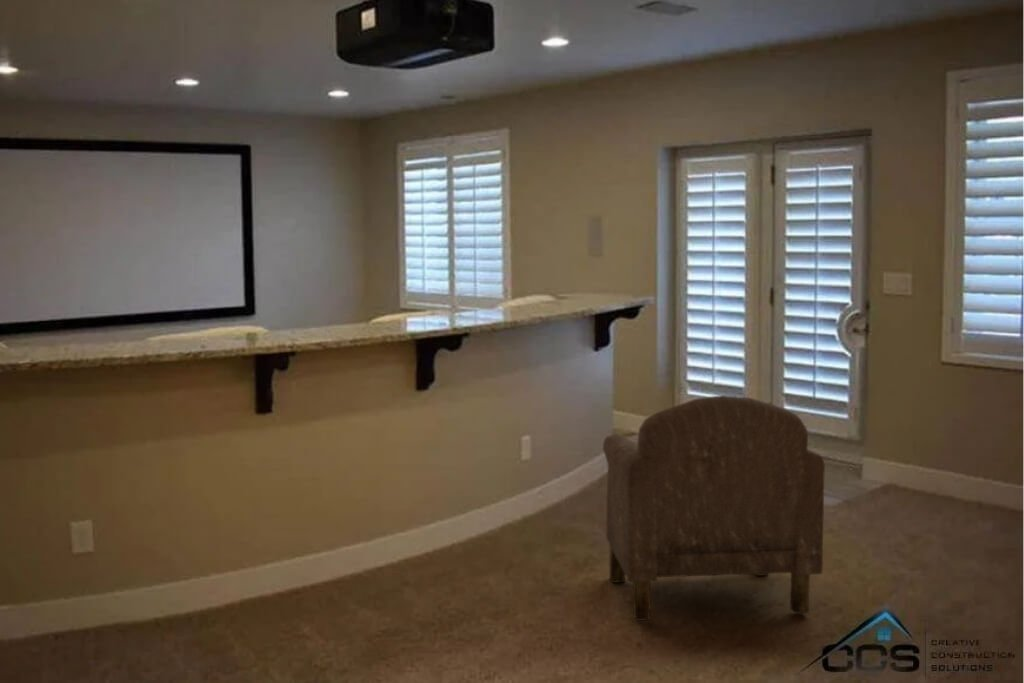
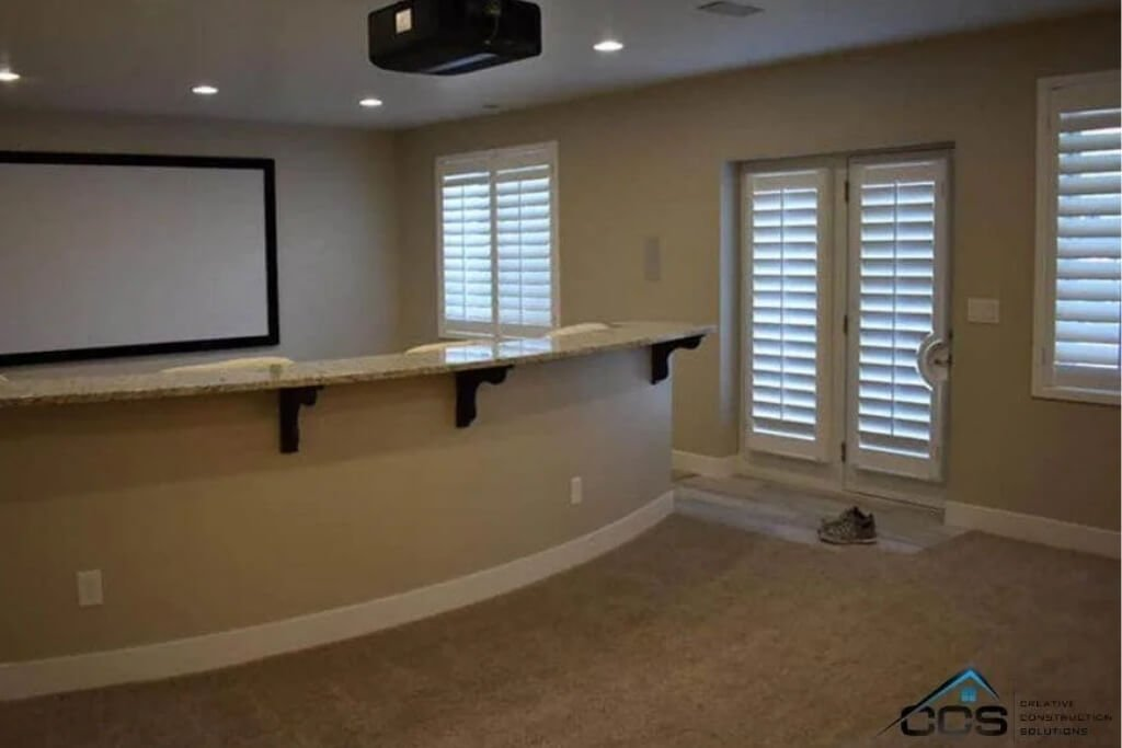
- armchair (703, 490)
